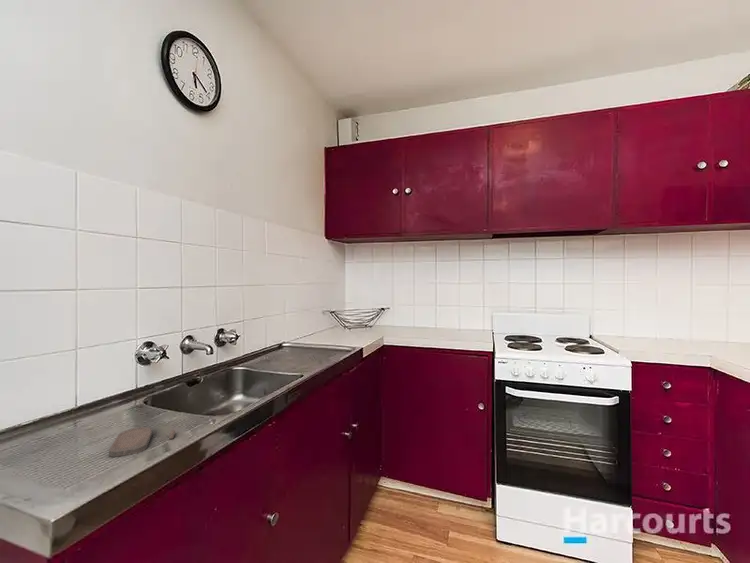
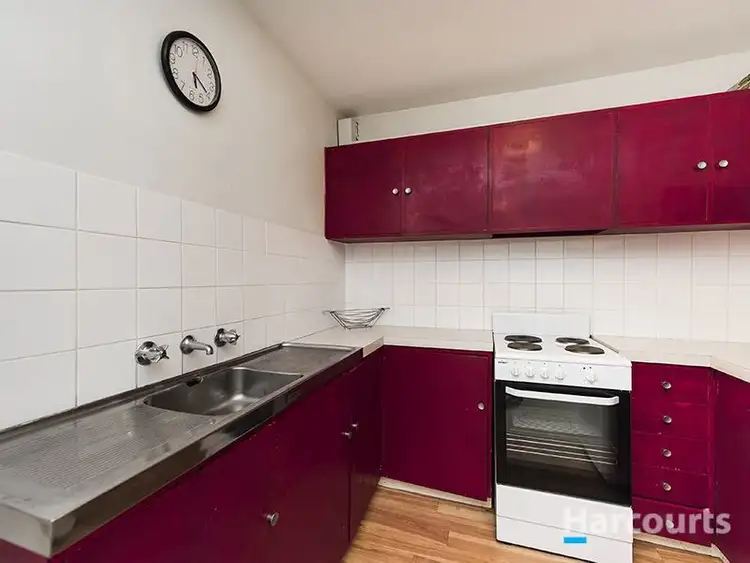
- sponge (145, 438)
